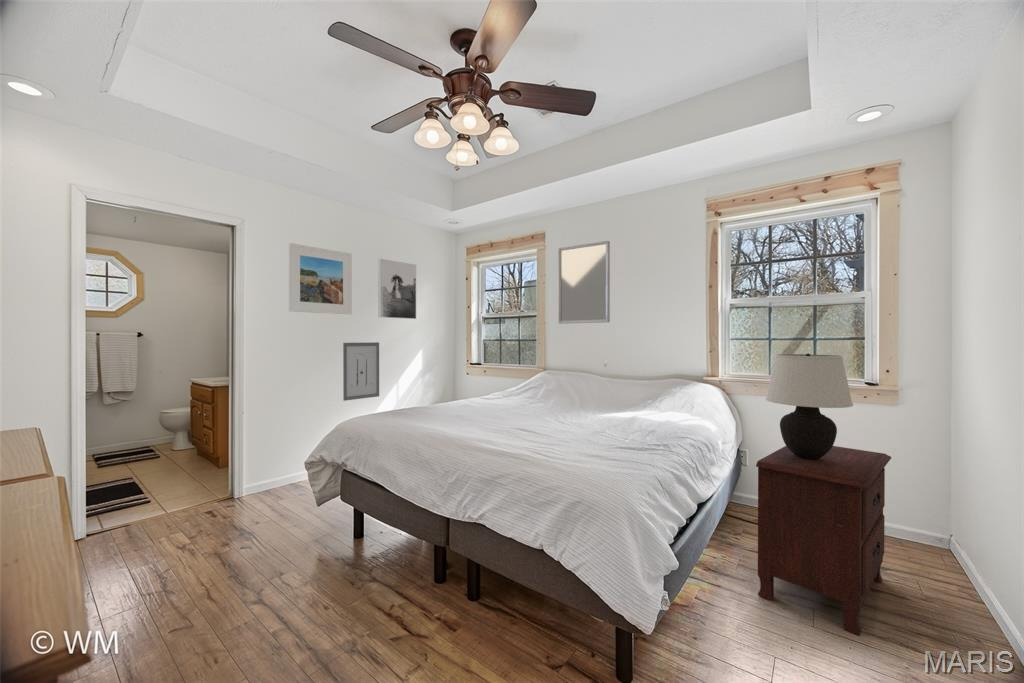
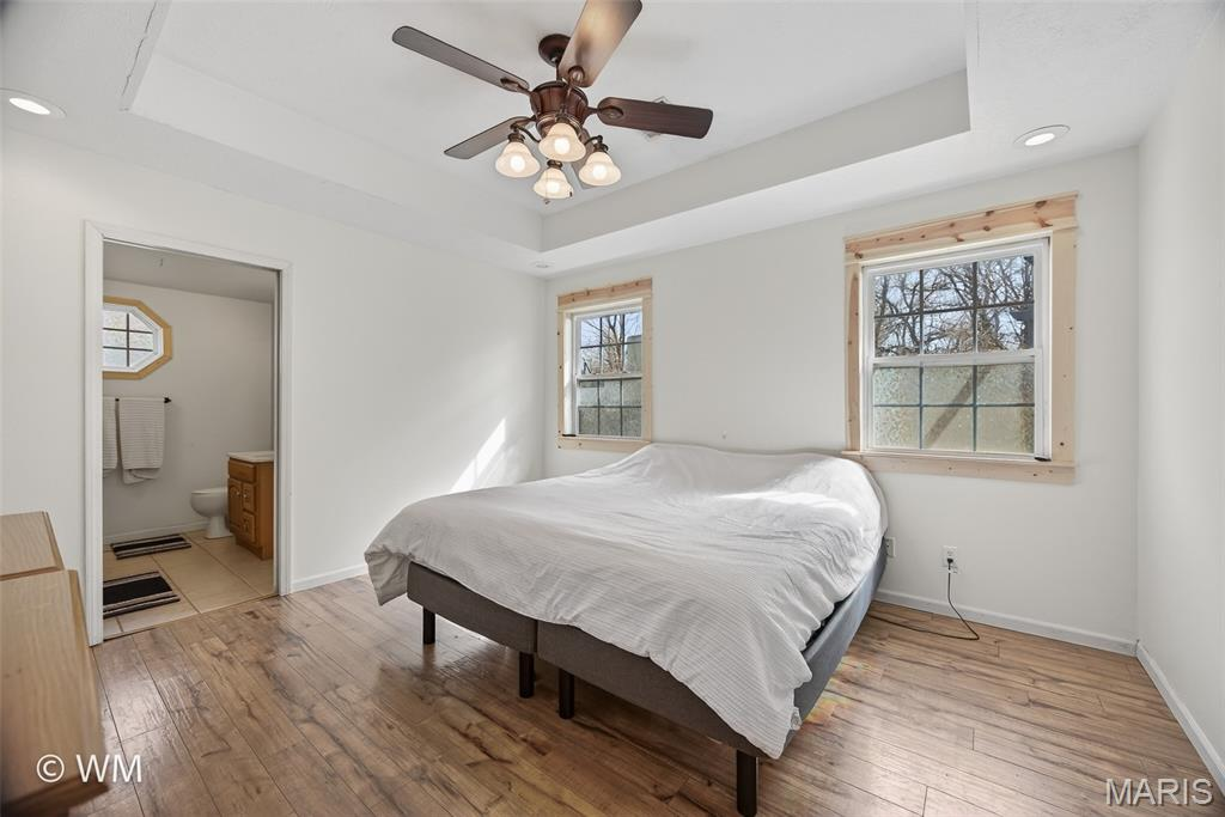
- table lamp (807, 404)
- nightstand (825, 523)
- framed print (398, 290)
- wall art (361, 370)
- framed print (322, 280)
- home mirror (583, 284)
